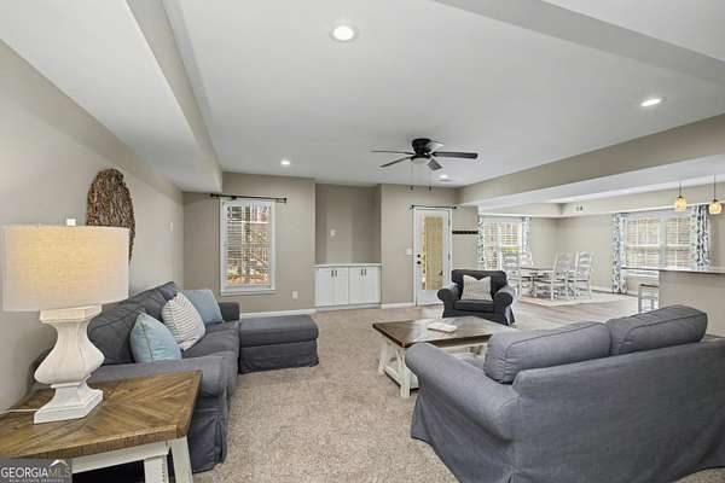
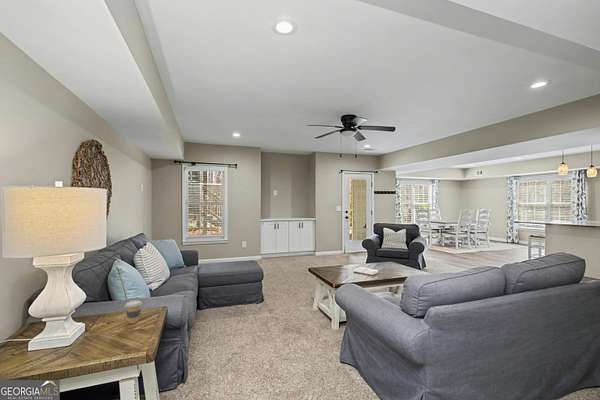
+ coffee cup (133, 312)
